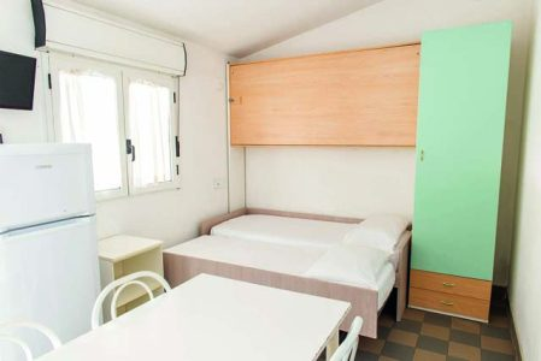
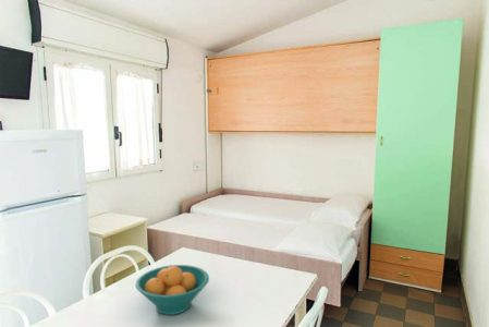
+ fruit bowl (173, 286)
